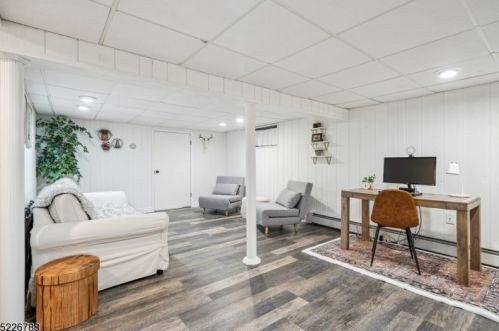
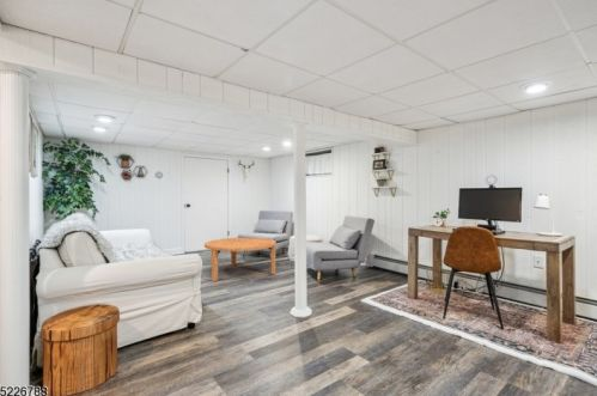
+ coffee table (236, 255)
